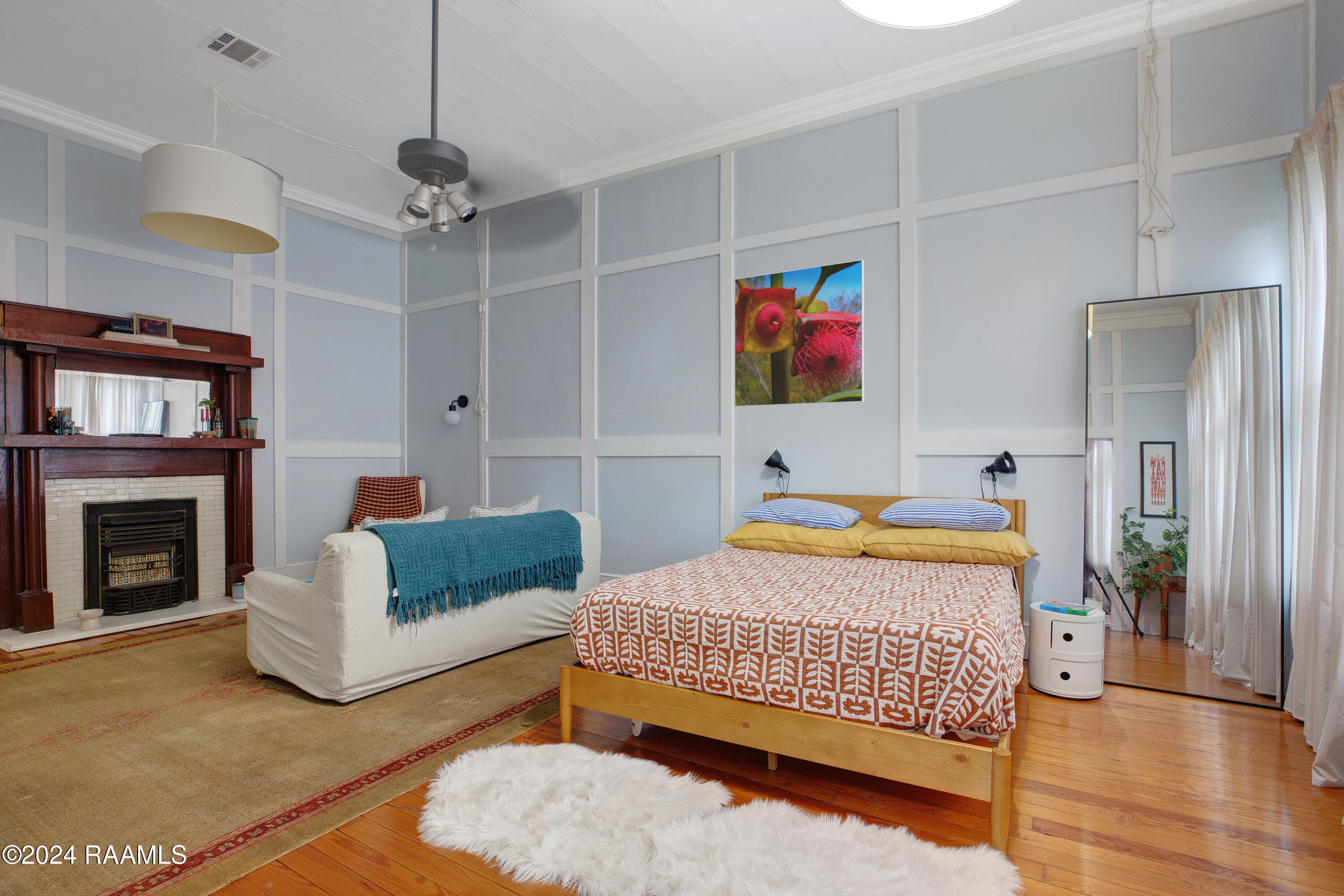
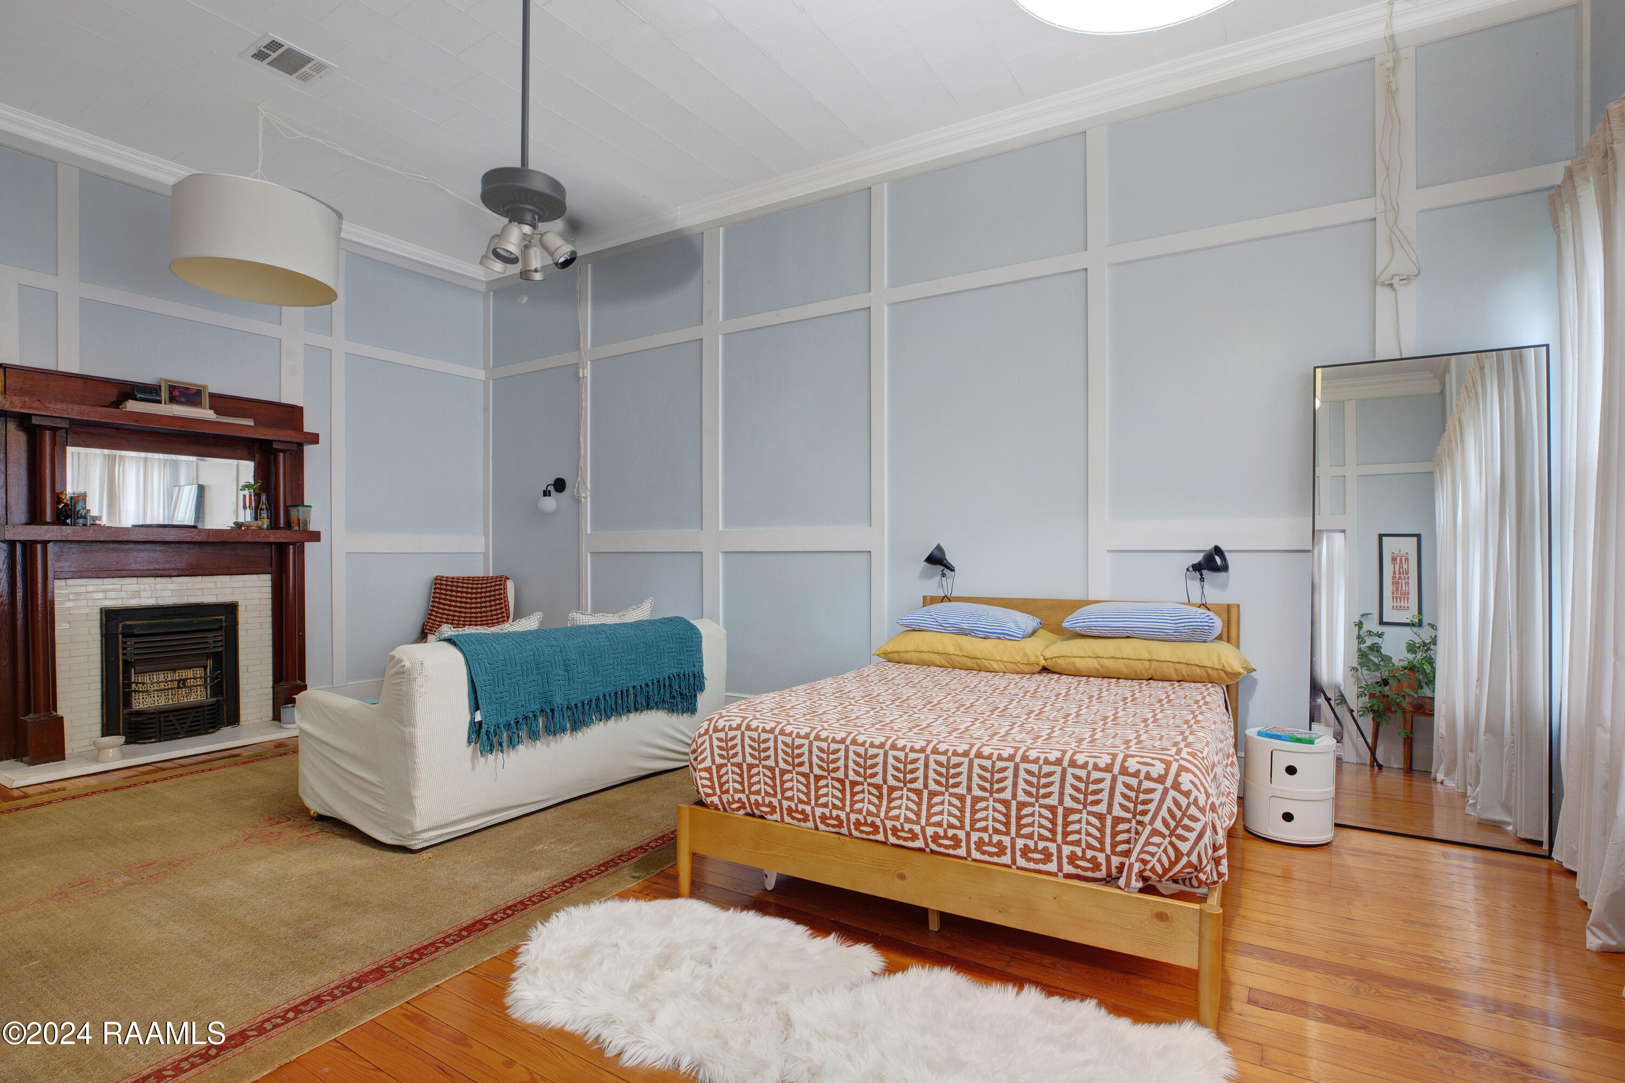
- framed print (796, 337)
